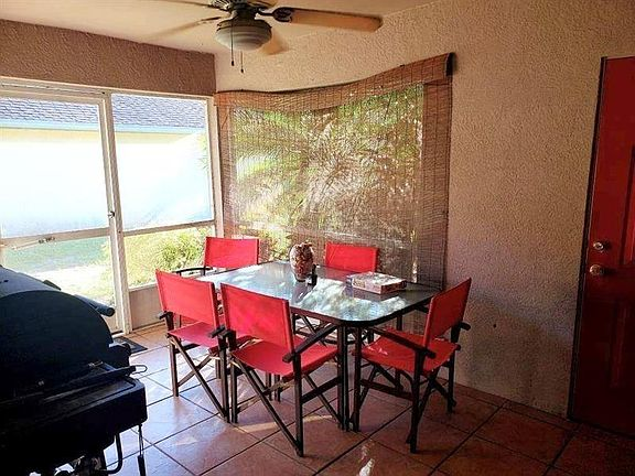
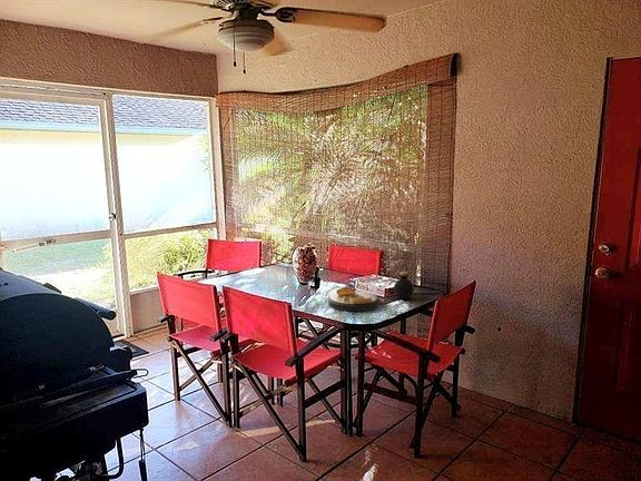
+ plate (353, 298)
+ bottle (403, 285)
